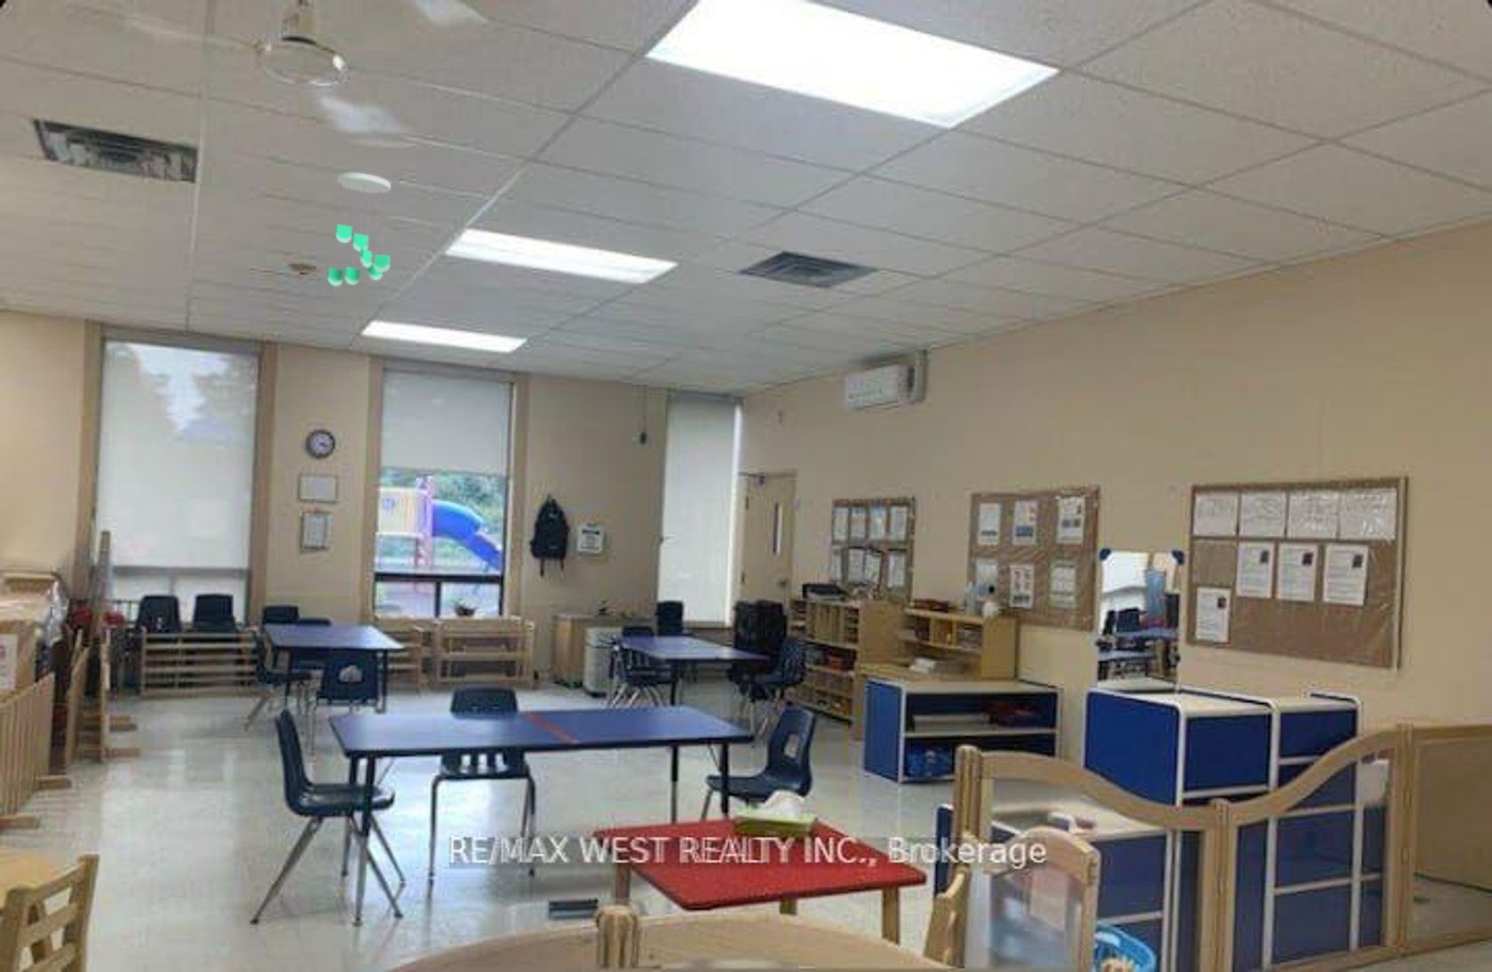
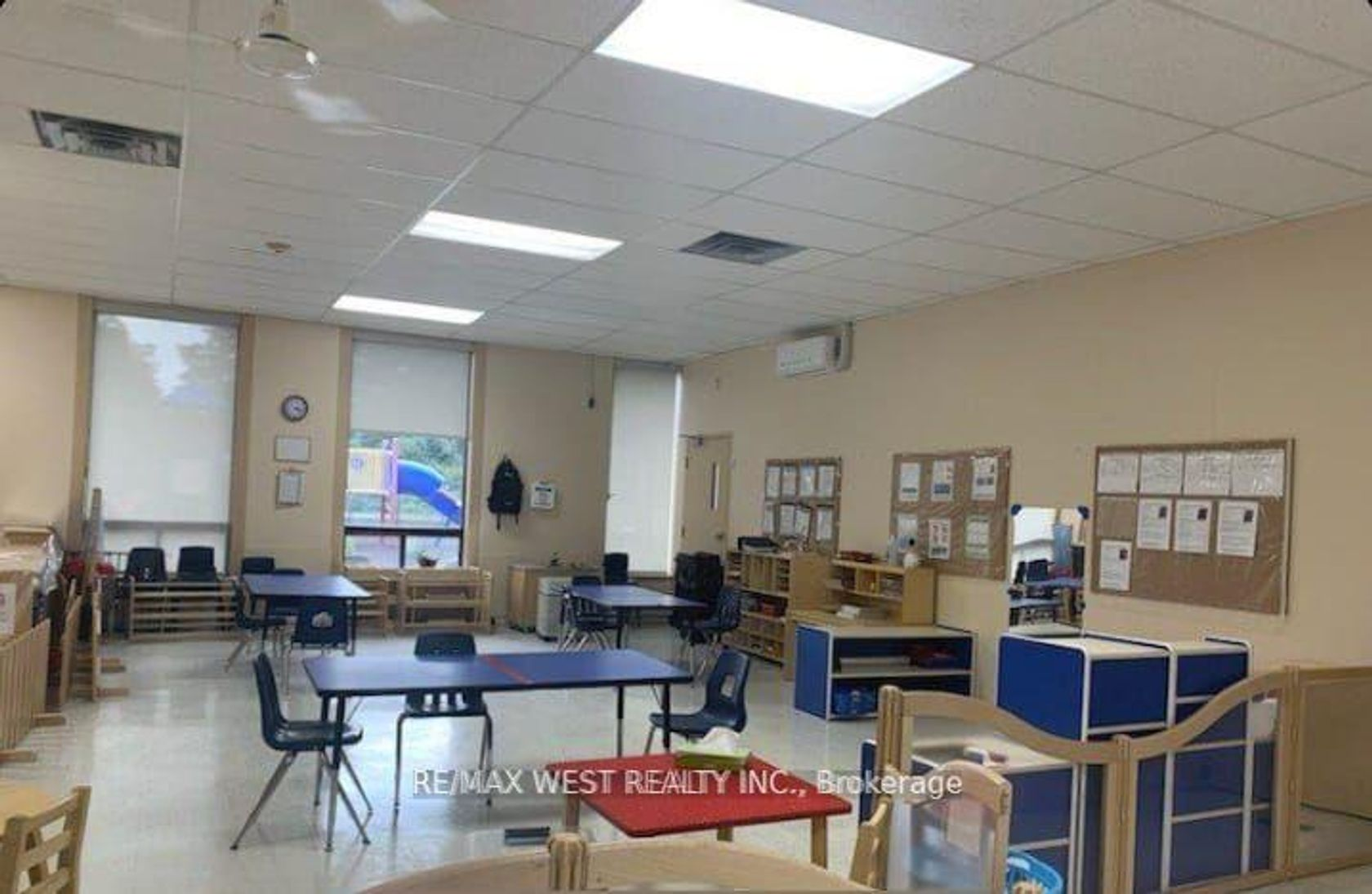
- ceiling mobile (361, 234)
